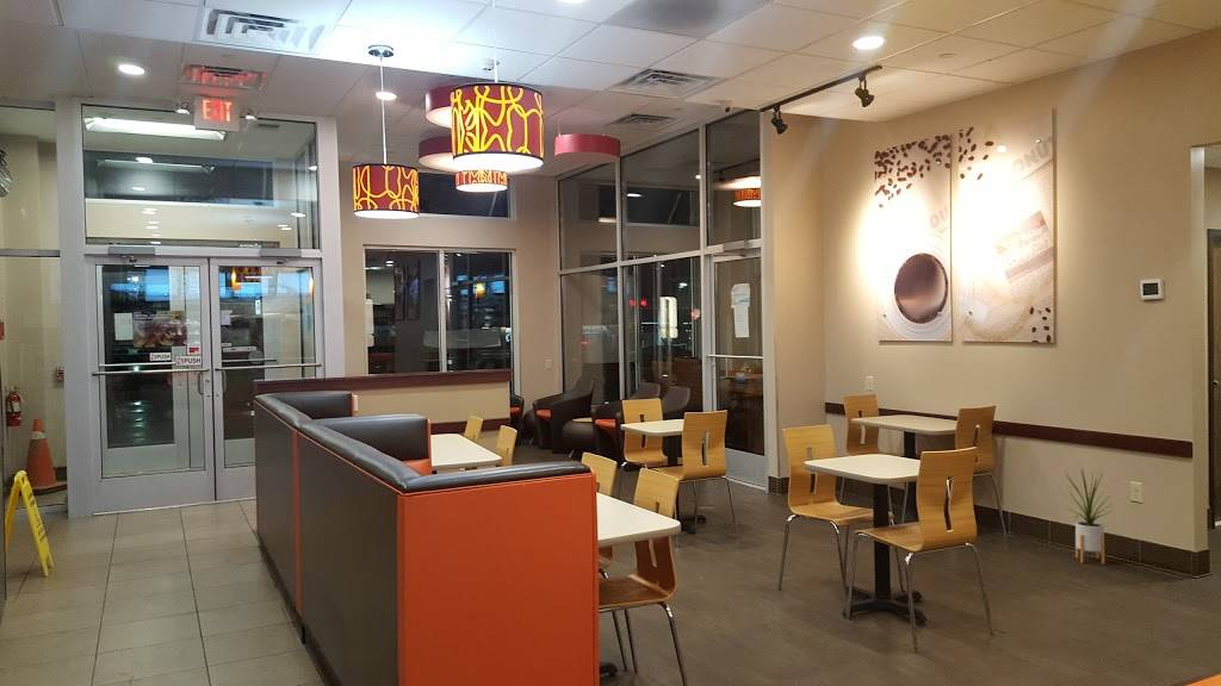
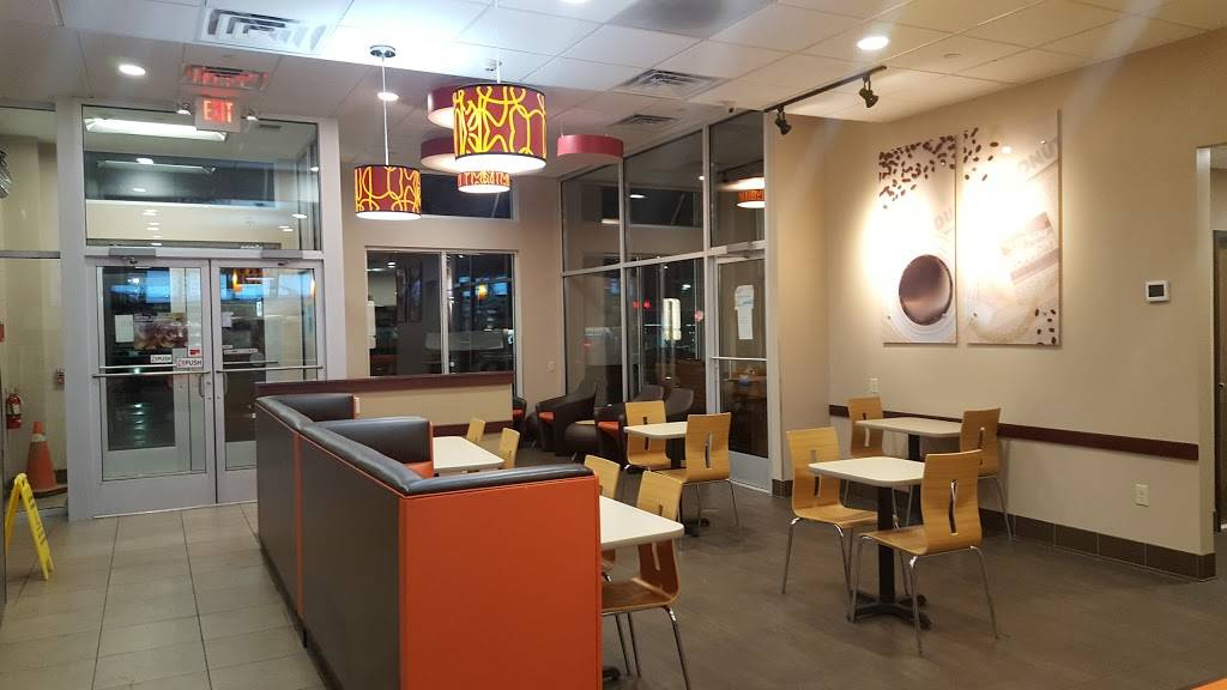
- house plant (1090, 512)
